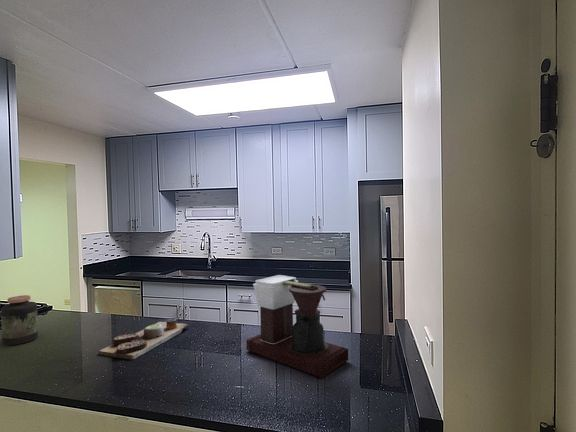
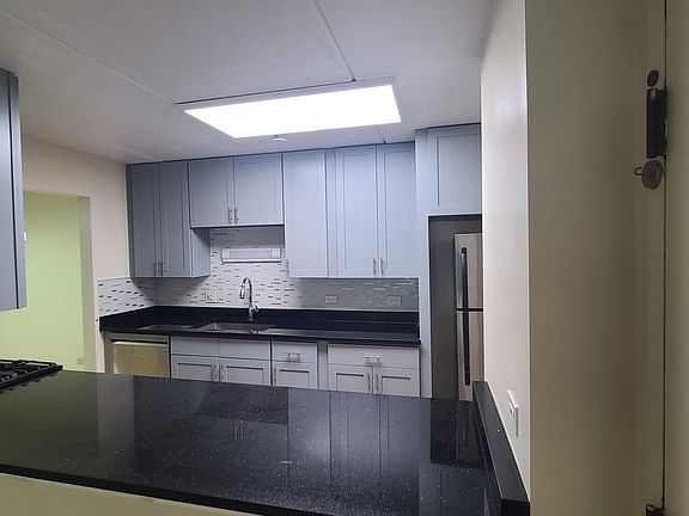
- coffee maker (296, 319)
- cutting board (147, 333)
- jar (19, 318)
